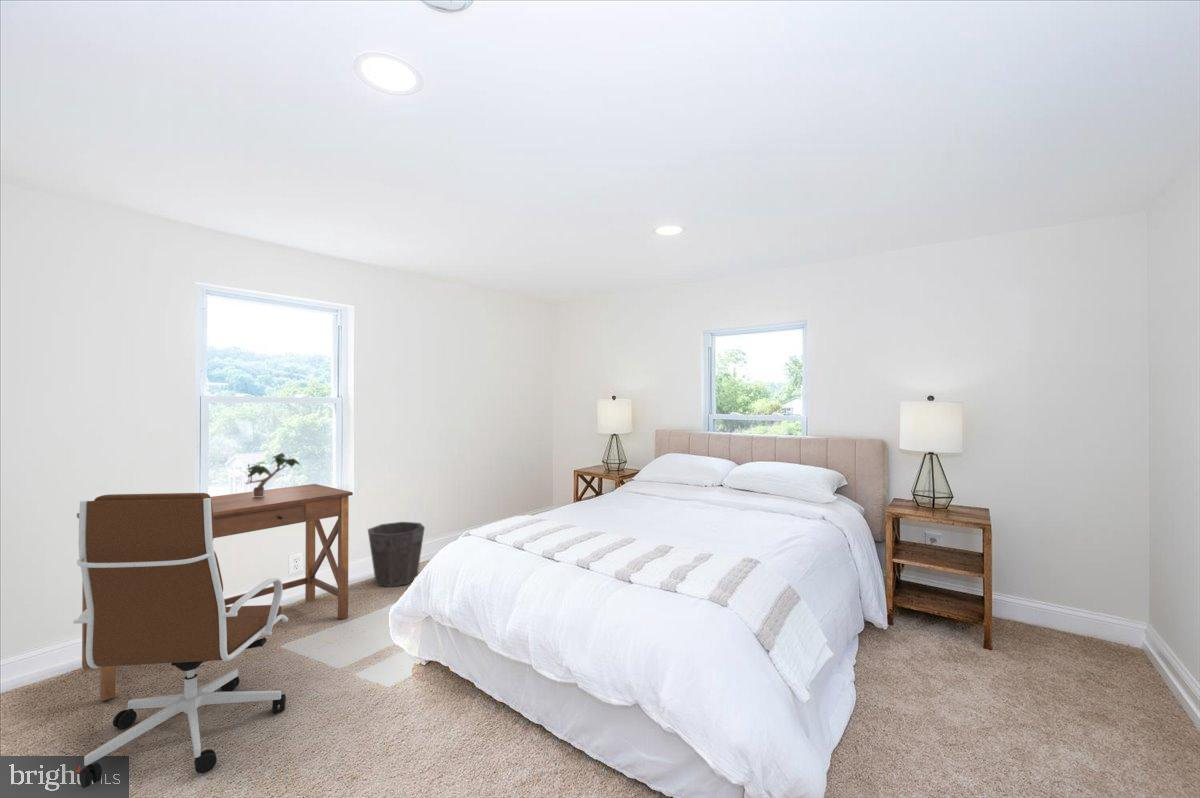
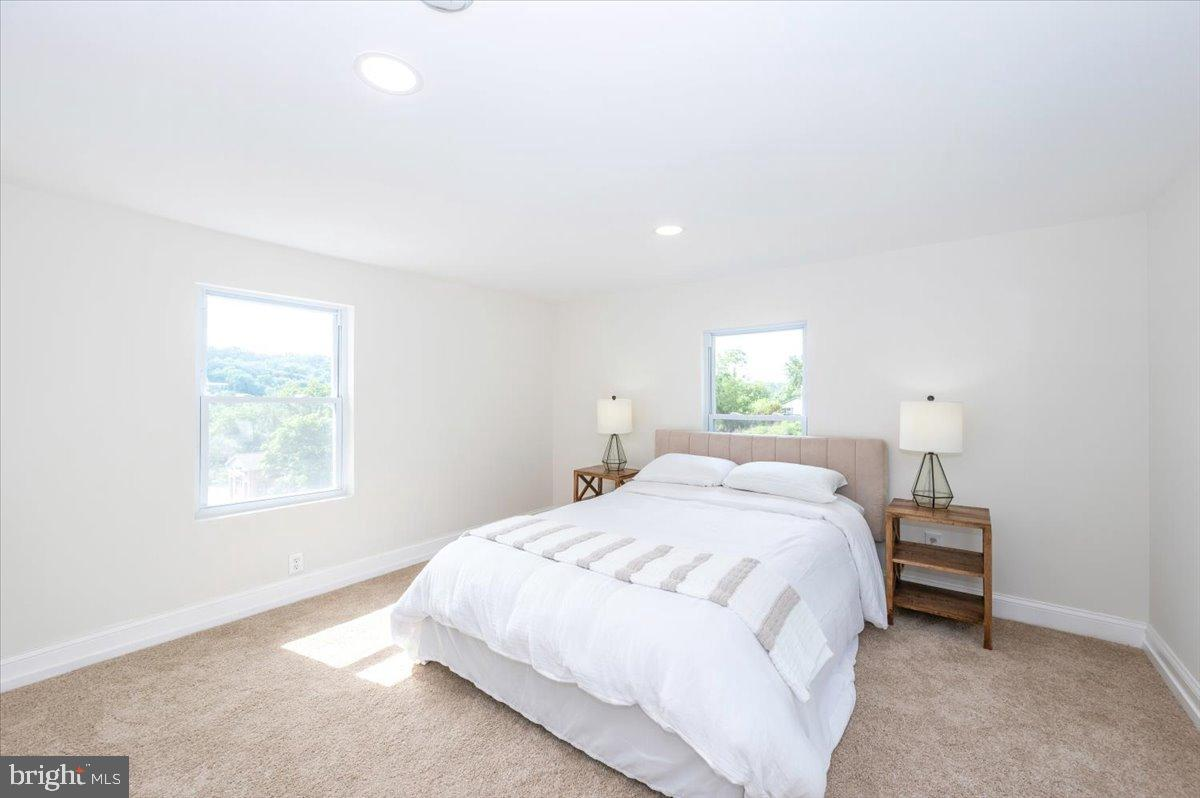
- desk (237, 595)
- waste bin (396, 553)
- potted plant (275, 473)
- office chair (196, 605)
